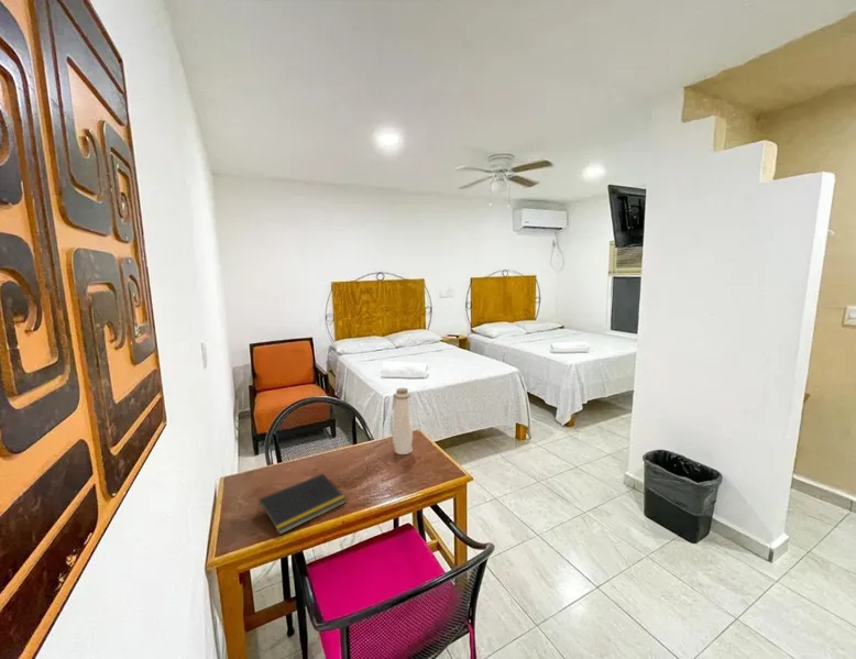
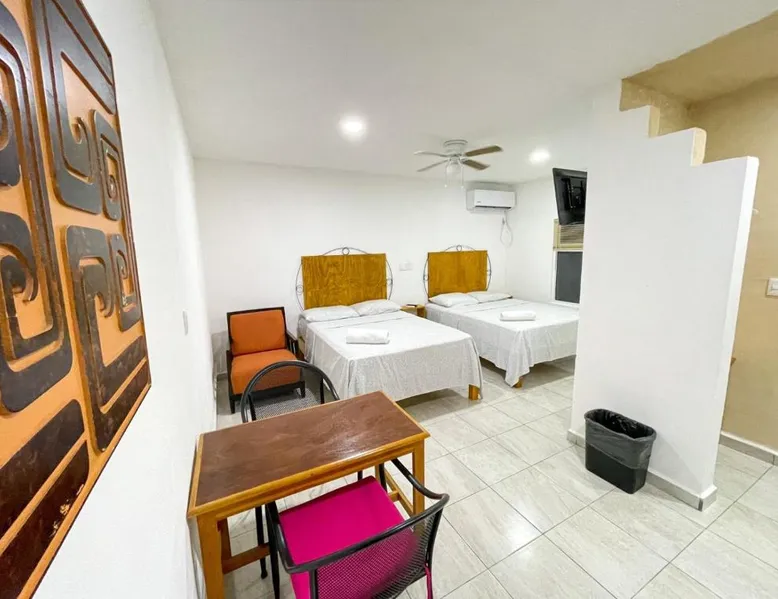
- notepad (304, 501)
- water bottle (400, 419)
